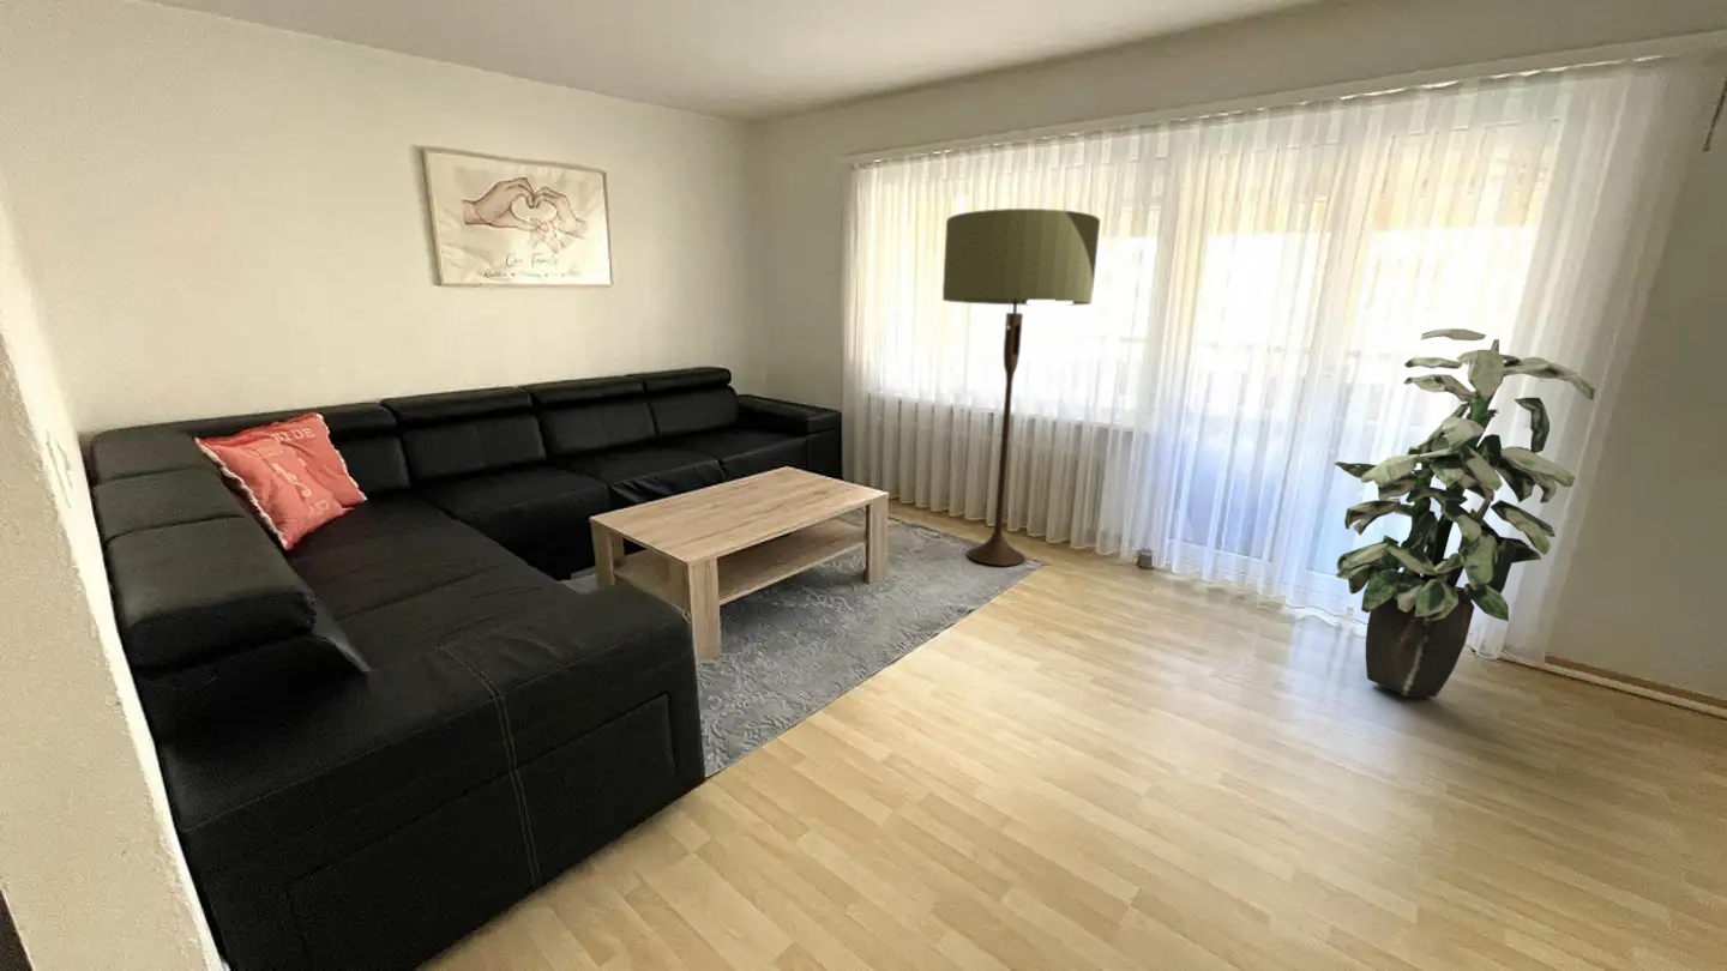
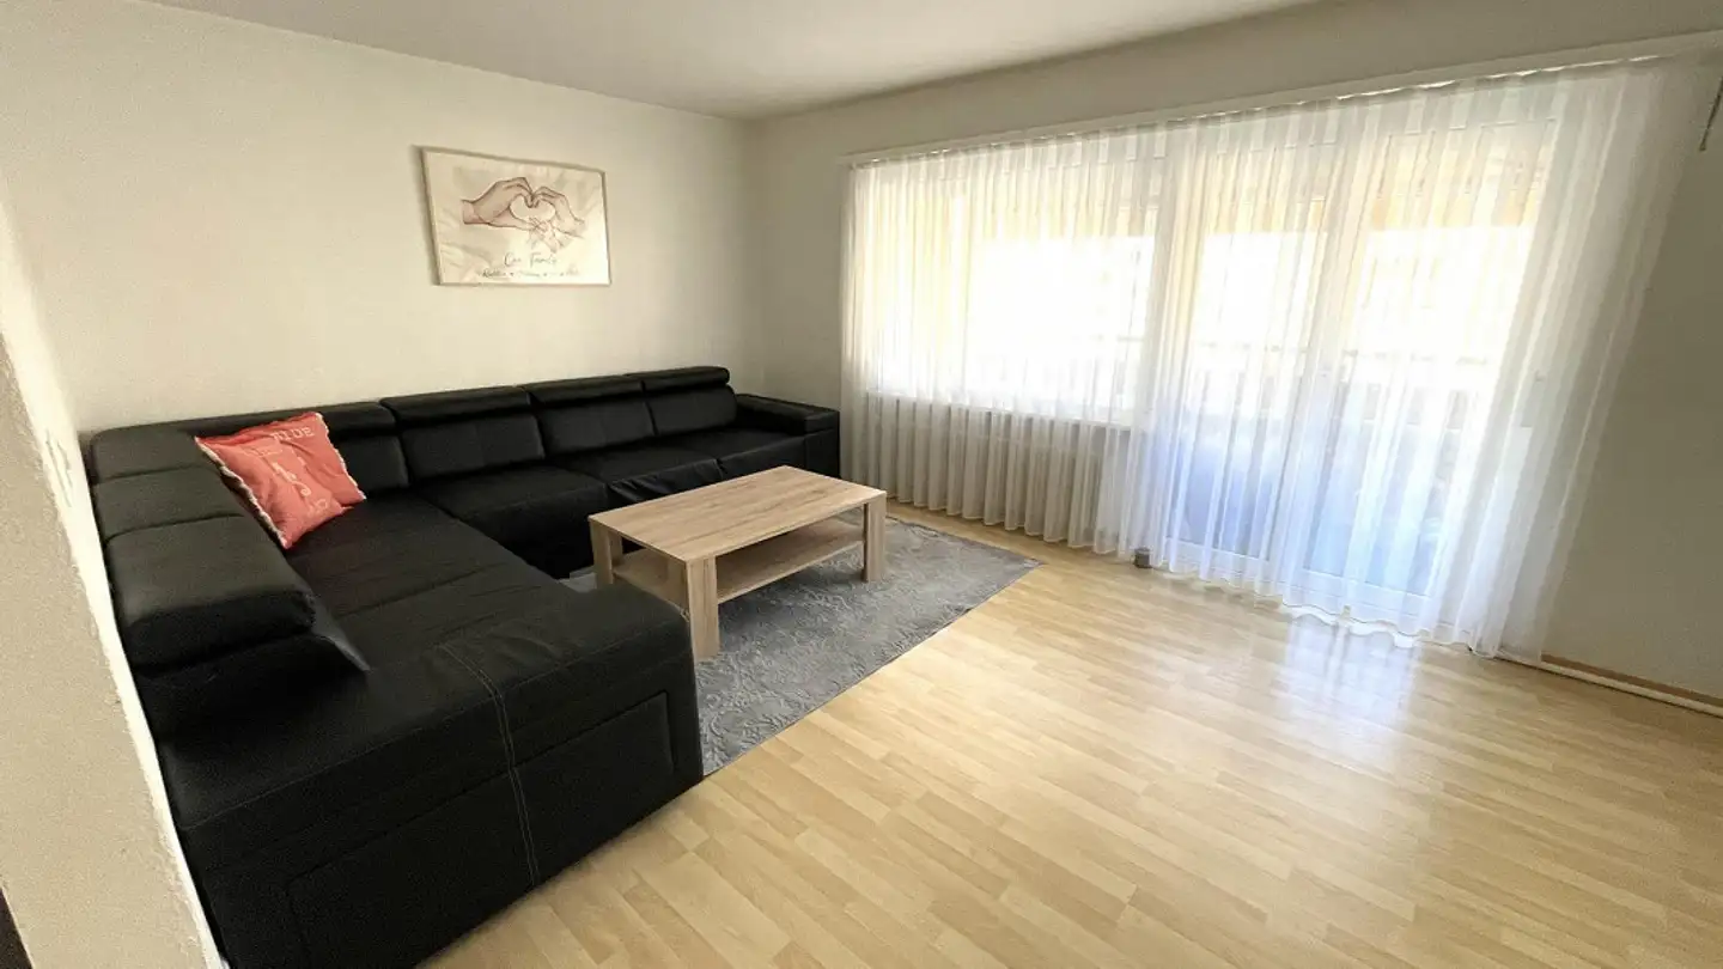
- floor lamp (1007, 396)
- indoor plant (1434, 515)
